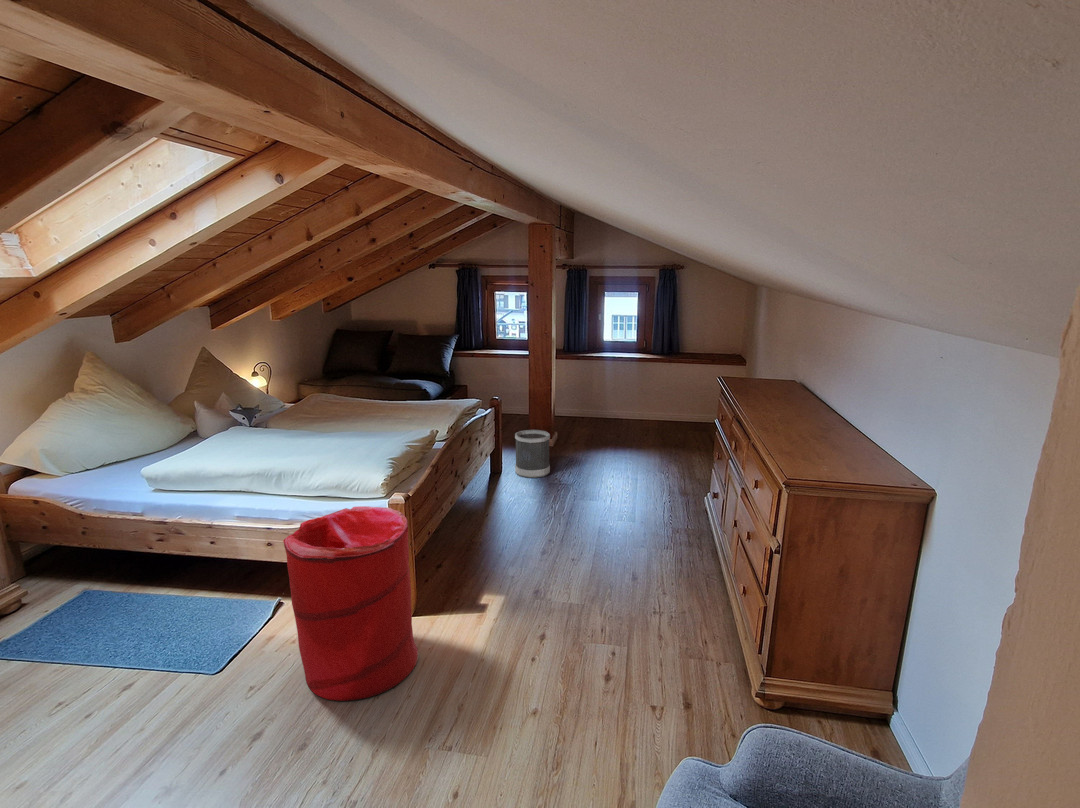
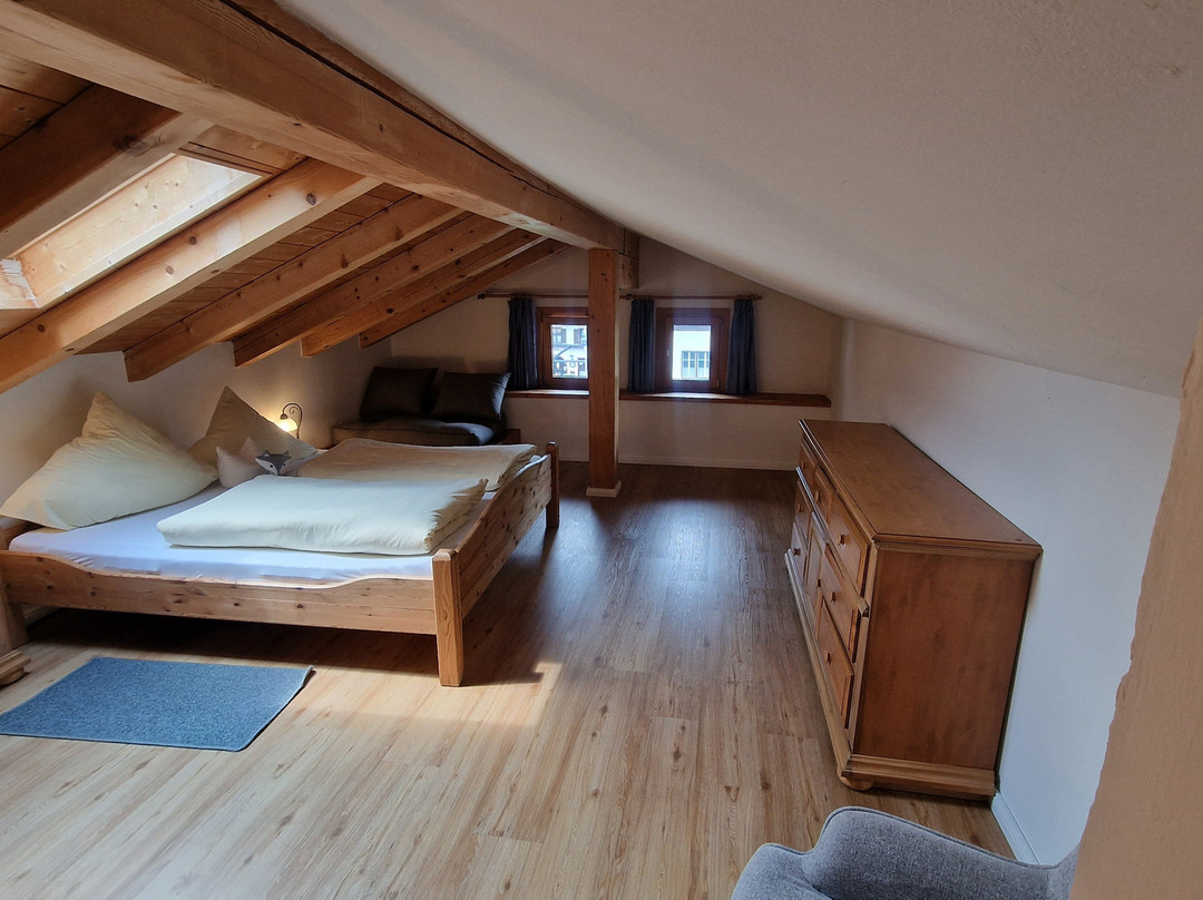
- wastebasket (531, 453)
- laundry hamper (352, 595)
